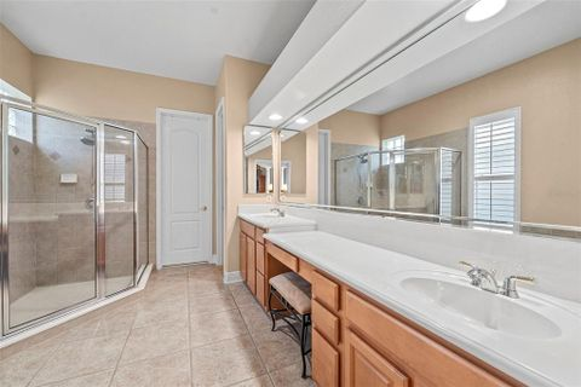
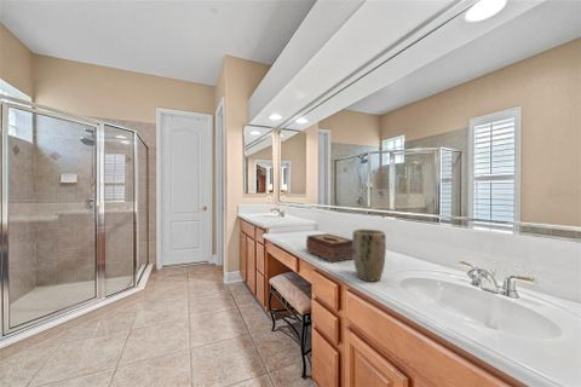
+ tissue box (329, 247)
+ plant pot (368, 254)
